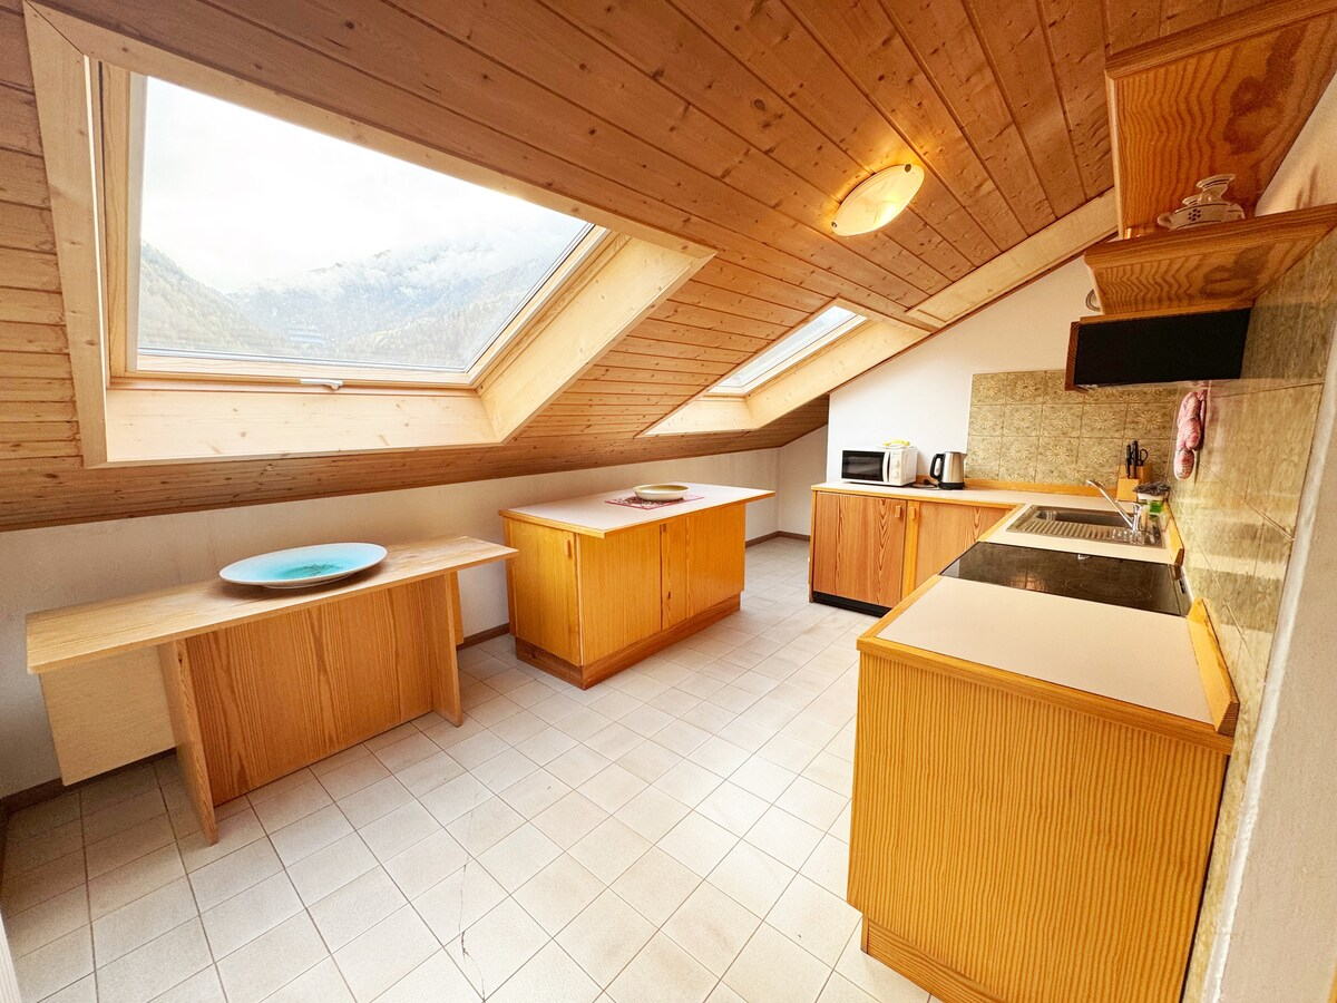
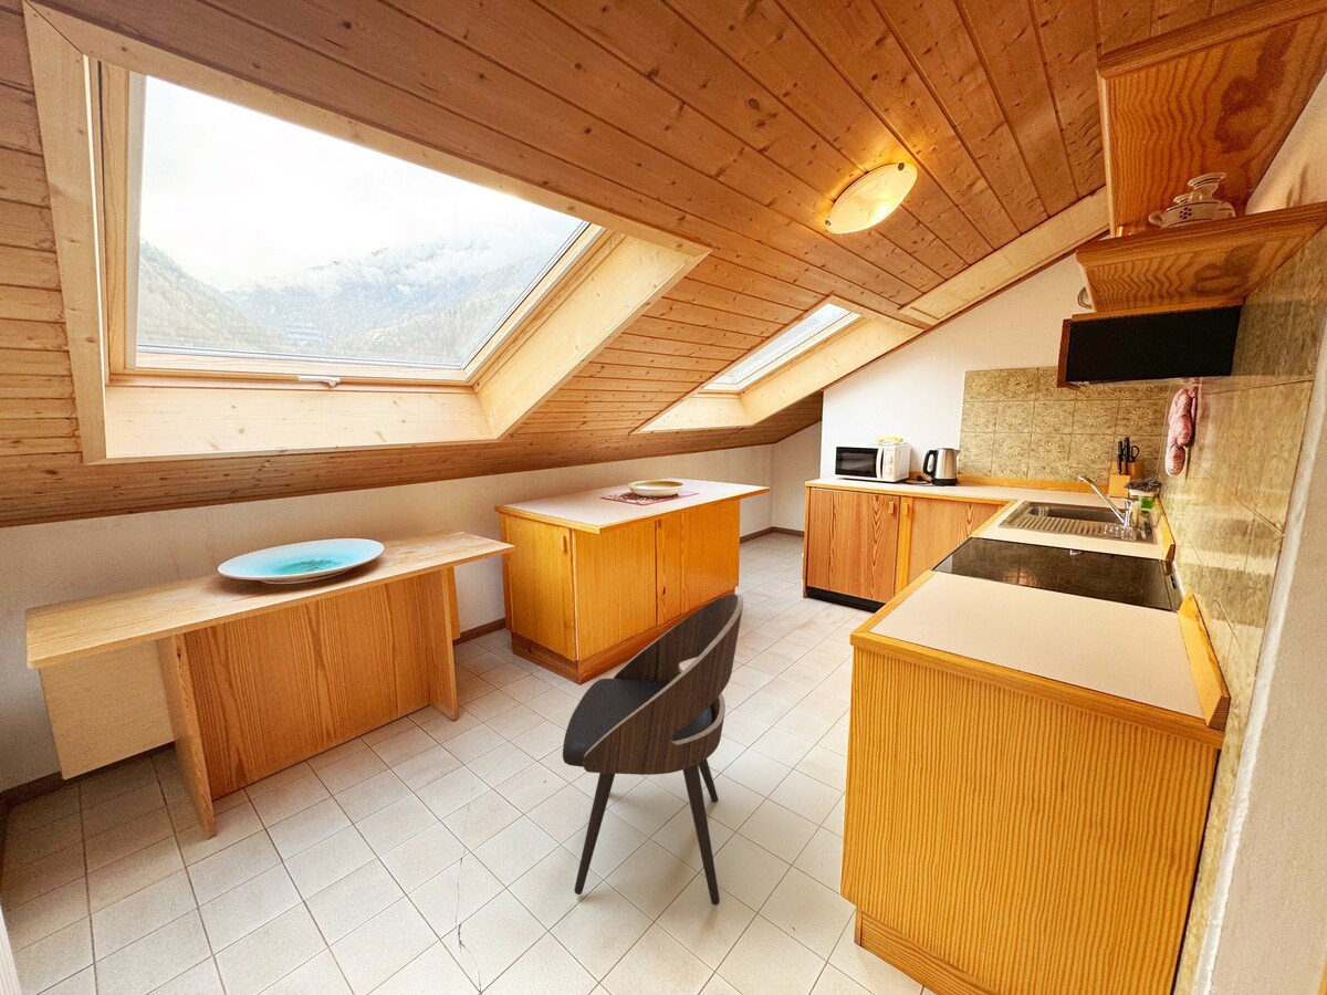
+ dining chair (655, 722)
